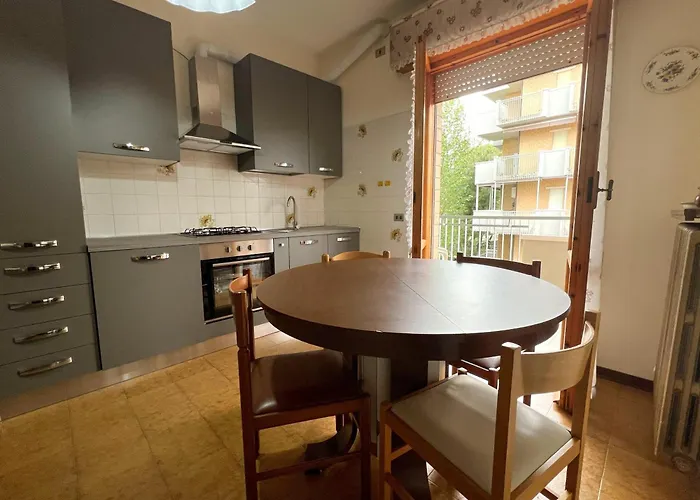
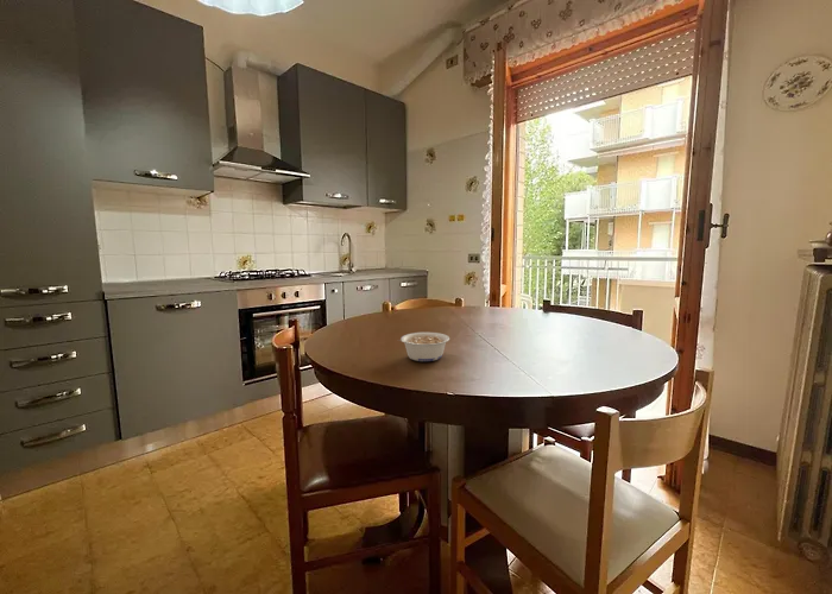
+ legume (424, 346)
